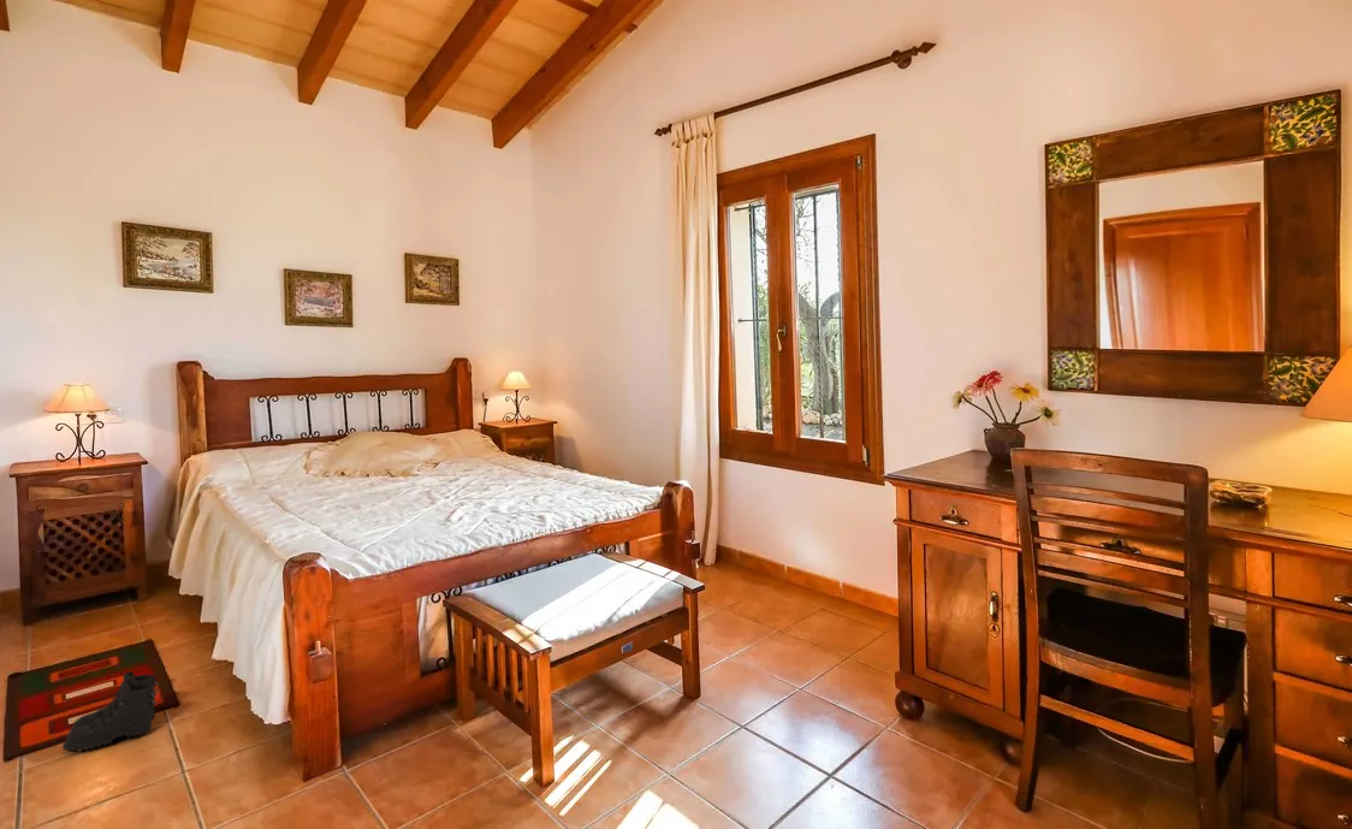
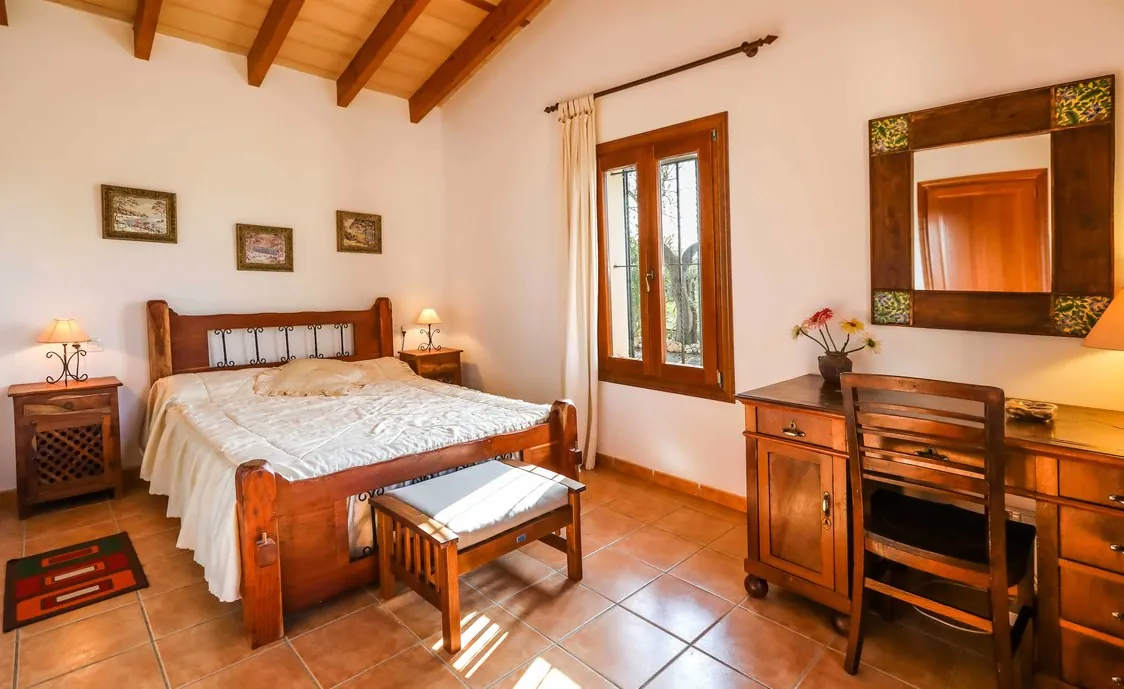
- boots (112, 706)
